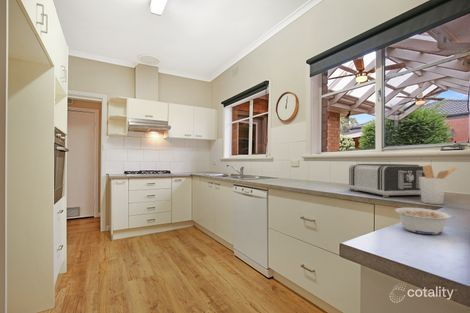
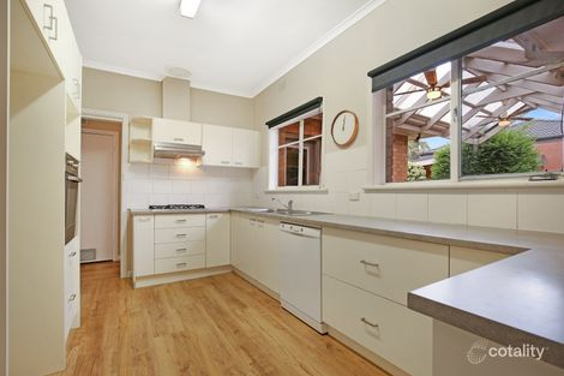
- toaster (388, 178)
- legume (421, 219)
- utensil holder (438, 184)
